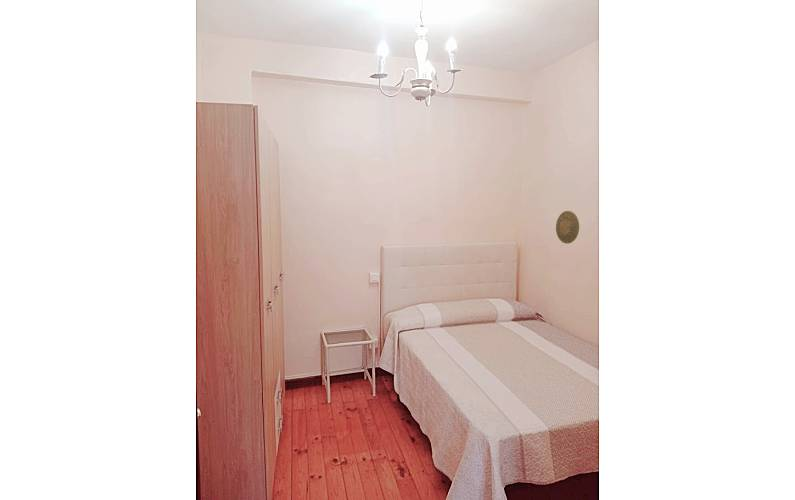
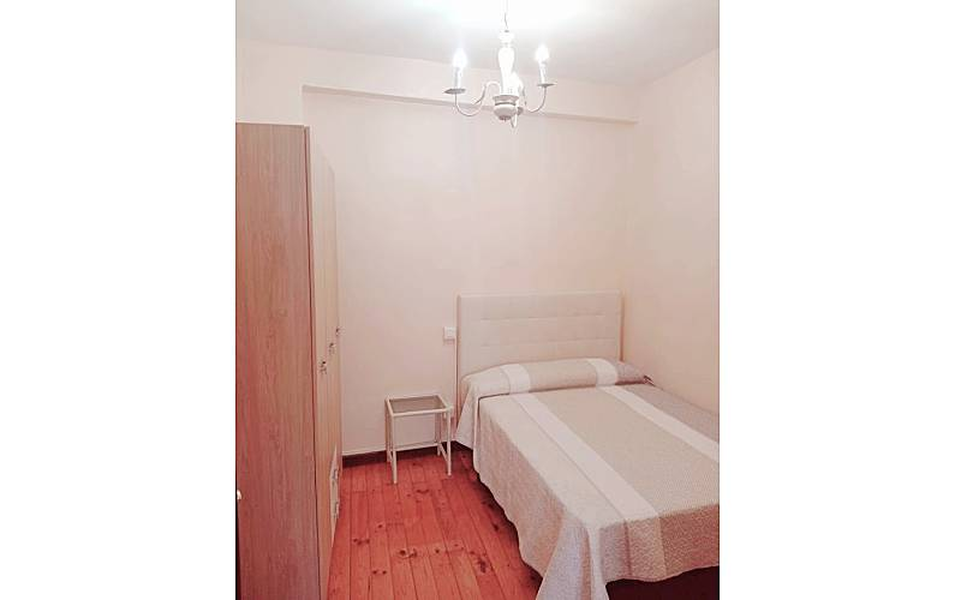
- decorative plate (566, 227)
